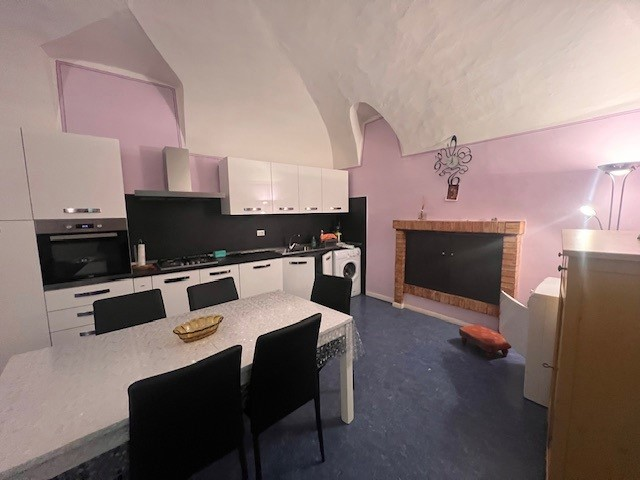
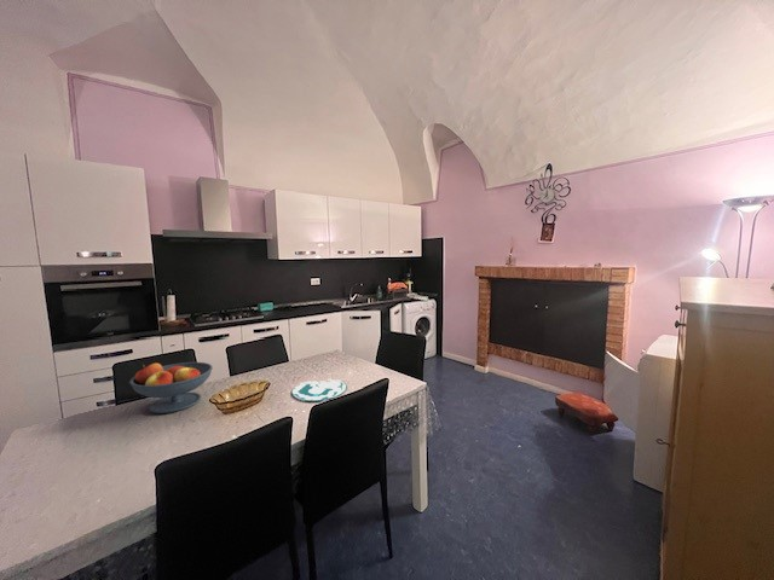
+ plate (319, 385)
+ fruit bowl (174, 382)
